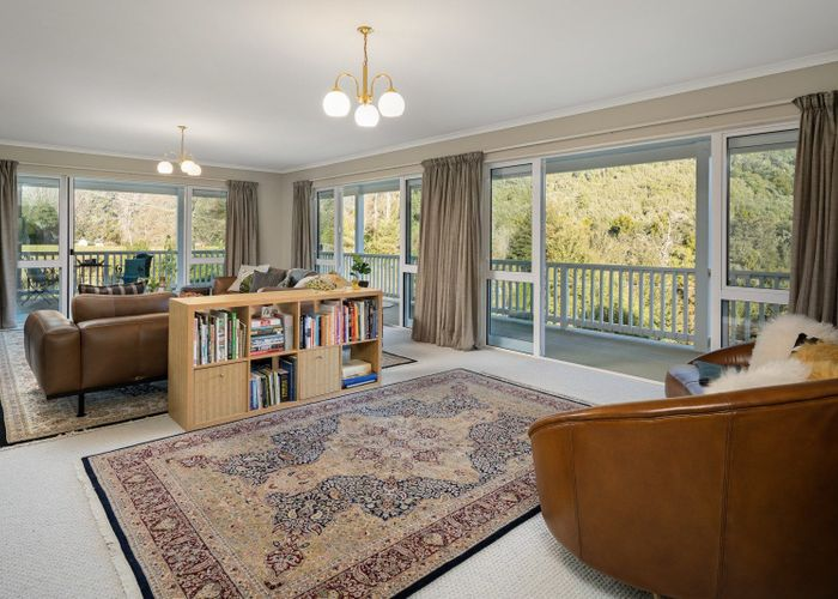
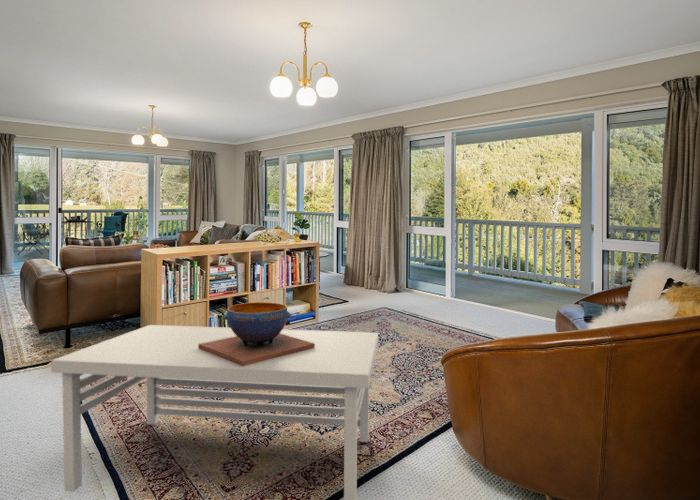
+ coffee table (236, 404)
+ decorative bowl (256, 327)
